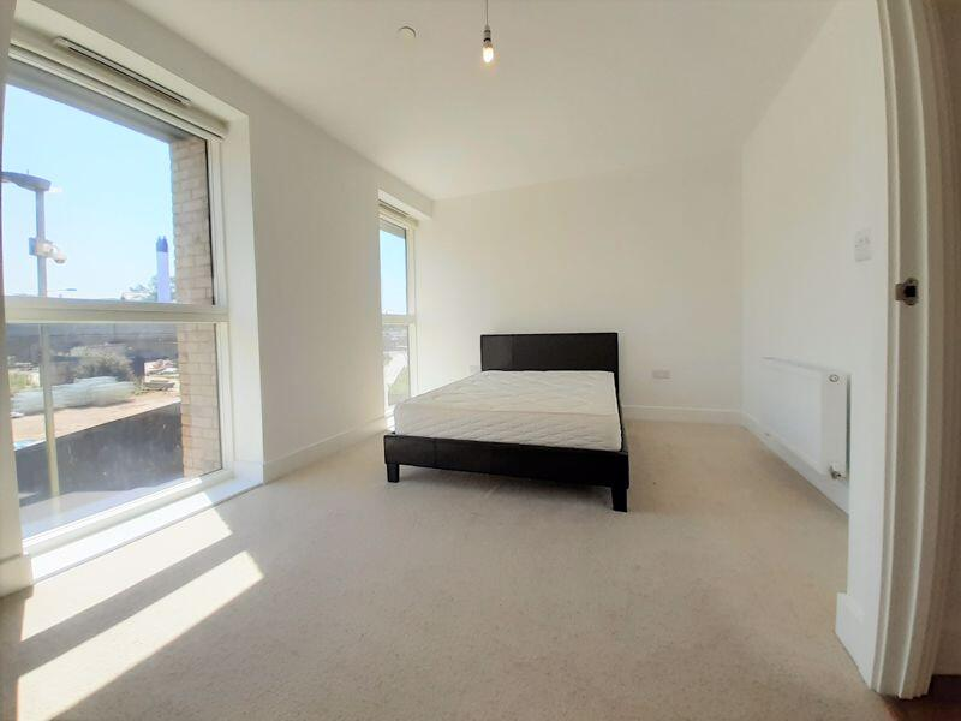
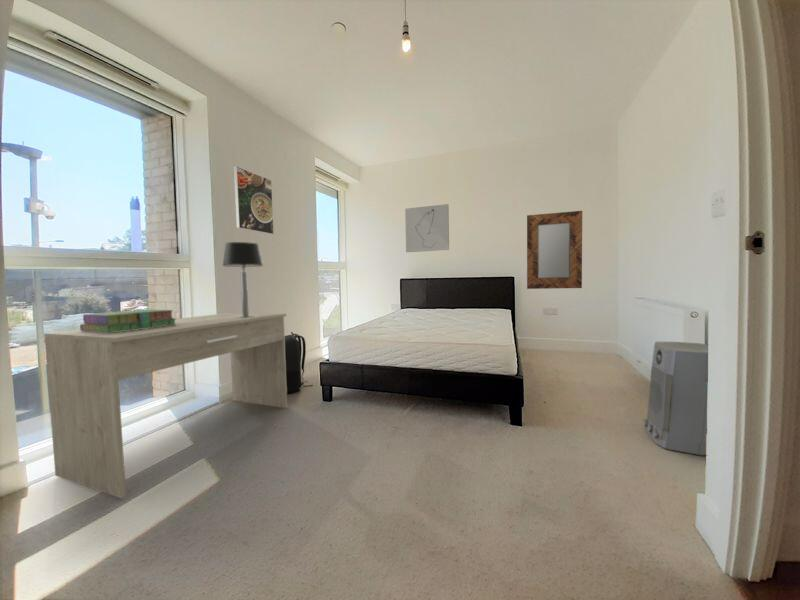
+ backpack (290, 359)
+ home mirror (553, 251)
+ stack of books (130, 319)
+ desk (189, 362)
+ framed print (255, 202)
+ air purifier (688, 394)
+ wall art (426, 228)
+ table lamp (244, 280)
